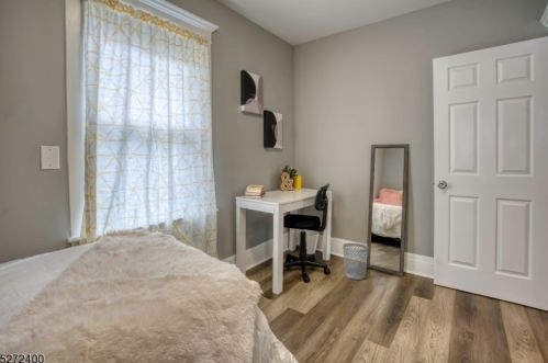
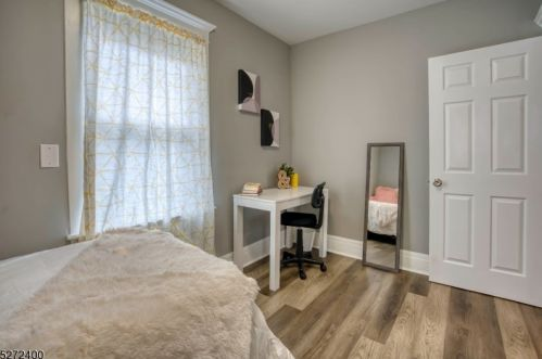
- wastebasket (355, 260)
